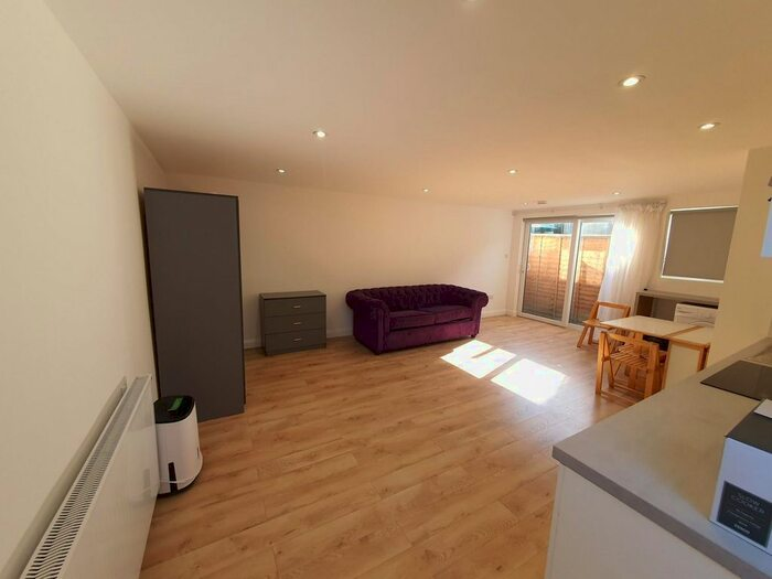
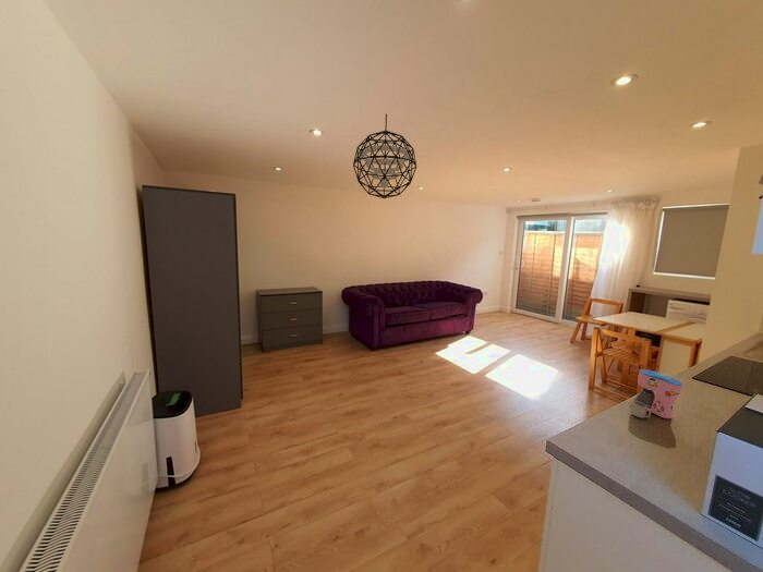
+ pendant light (385, 157)
+ coffee maker (654, 390)
